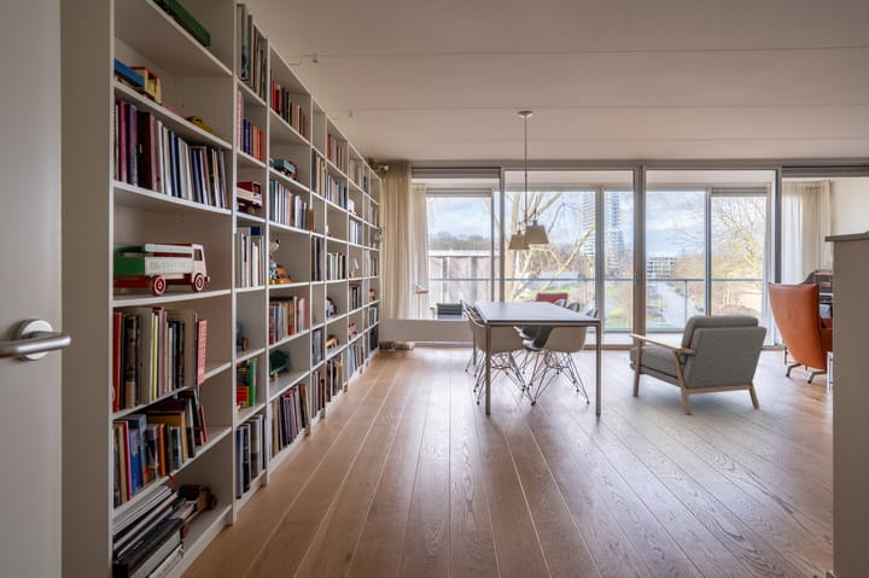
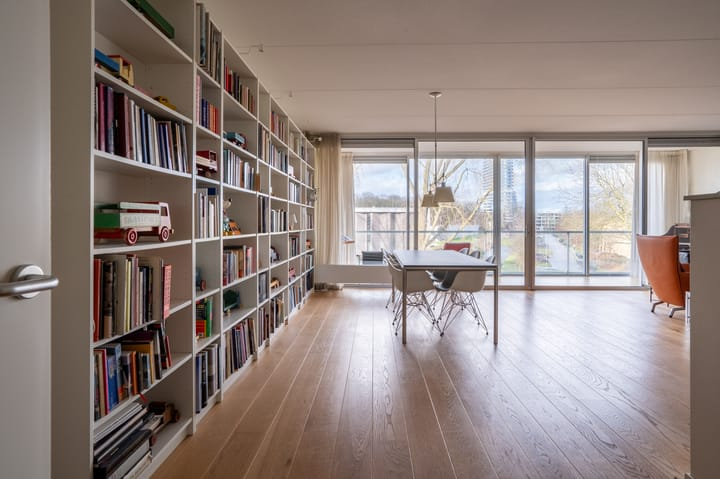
- armchair (690, 356)
